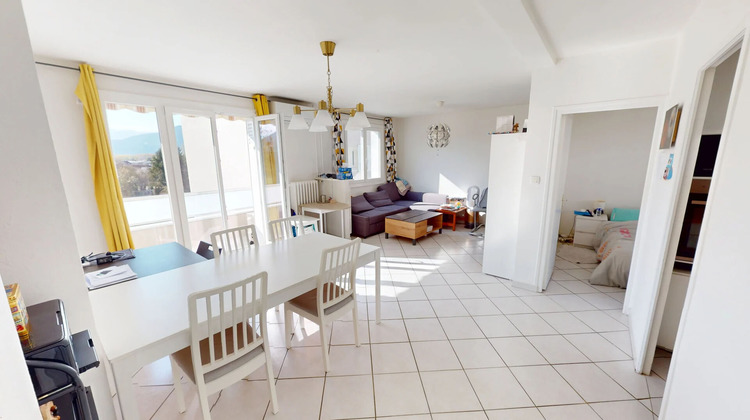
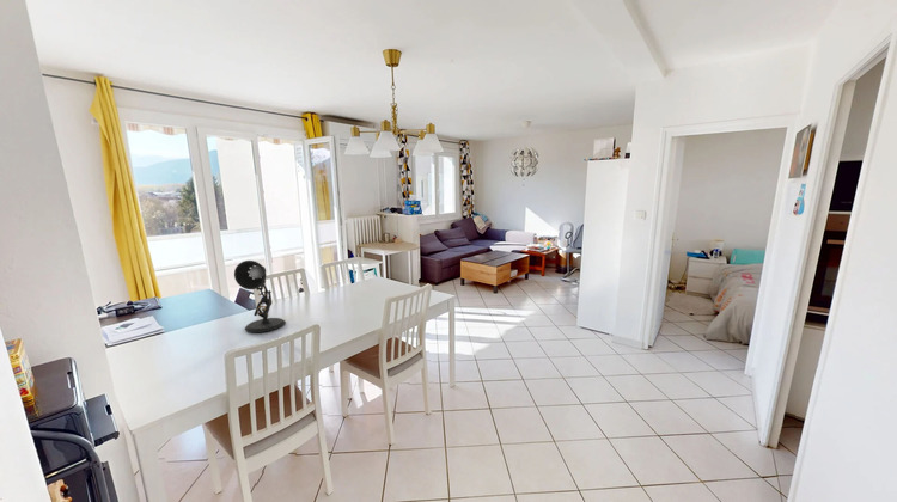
+ desk lamp (261, 292)
